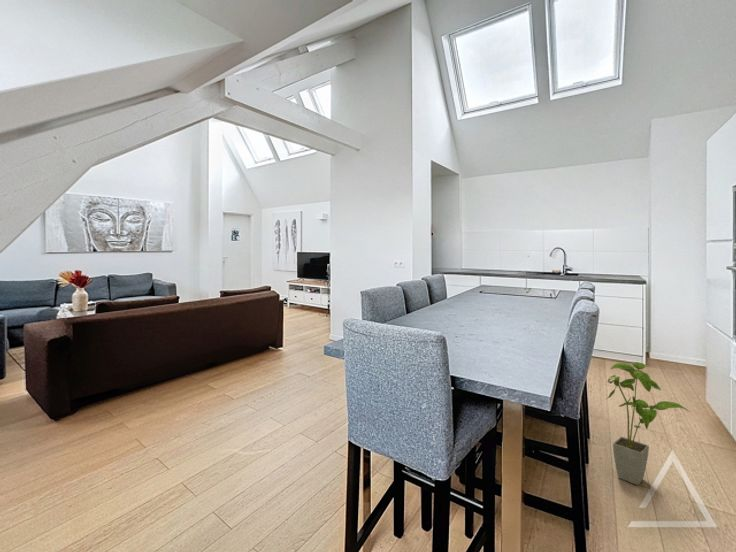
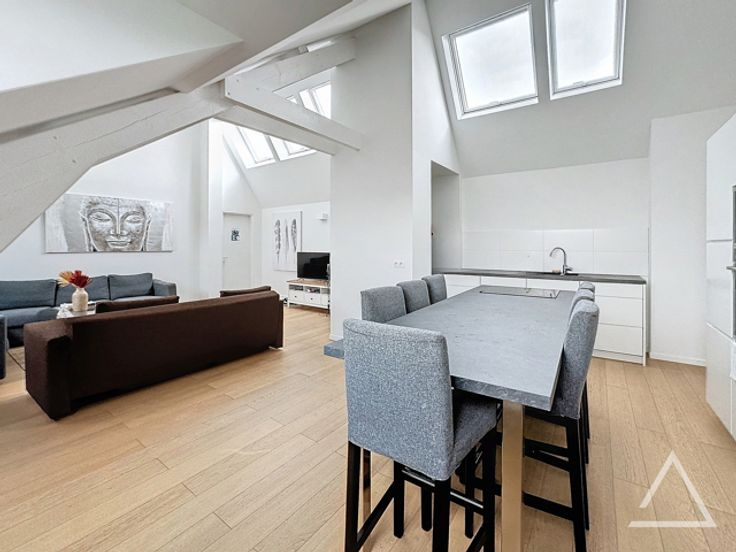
- house plant (639, 424)
